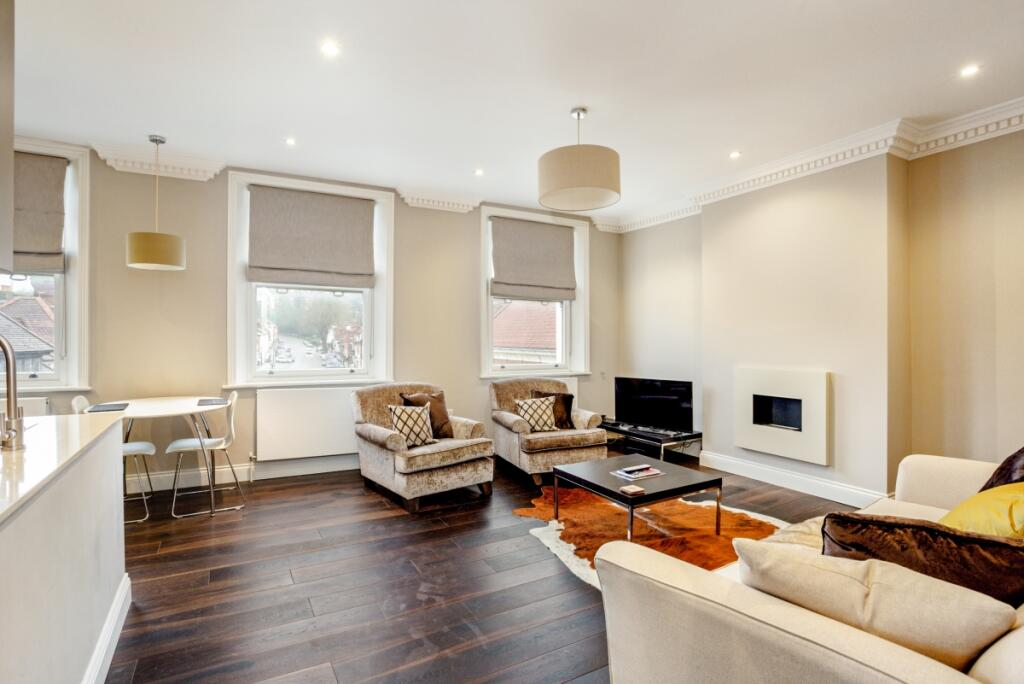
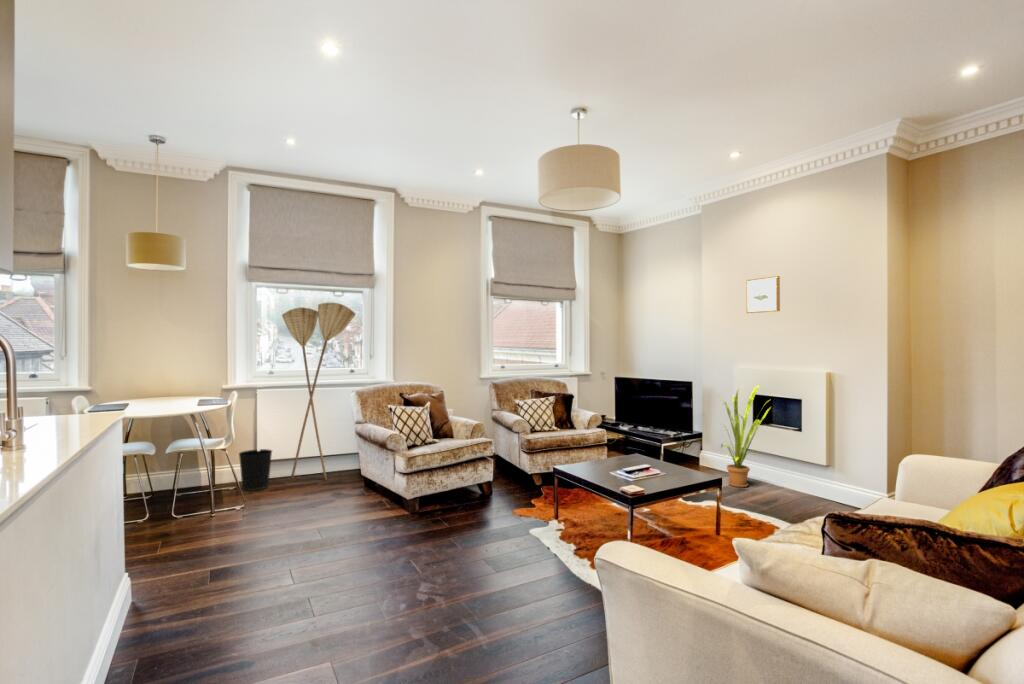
+ wall art (762, 295)
+ house plant (739, 434)
+ floor lamp (314, 389)
+ wastebasket (255, 469)
